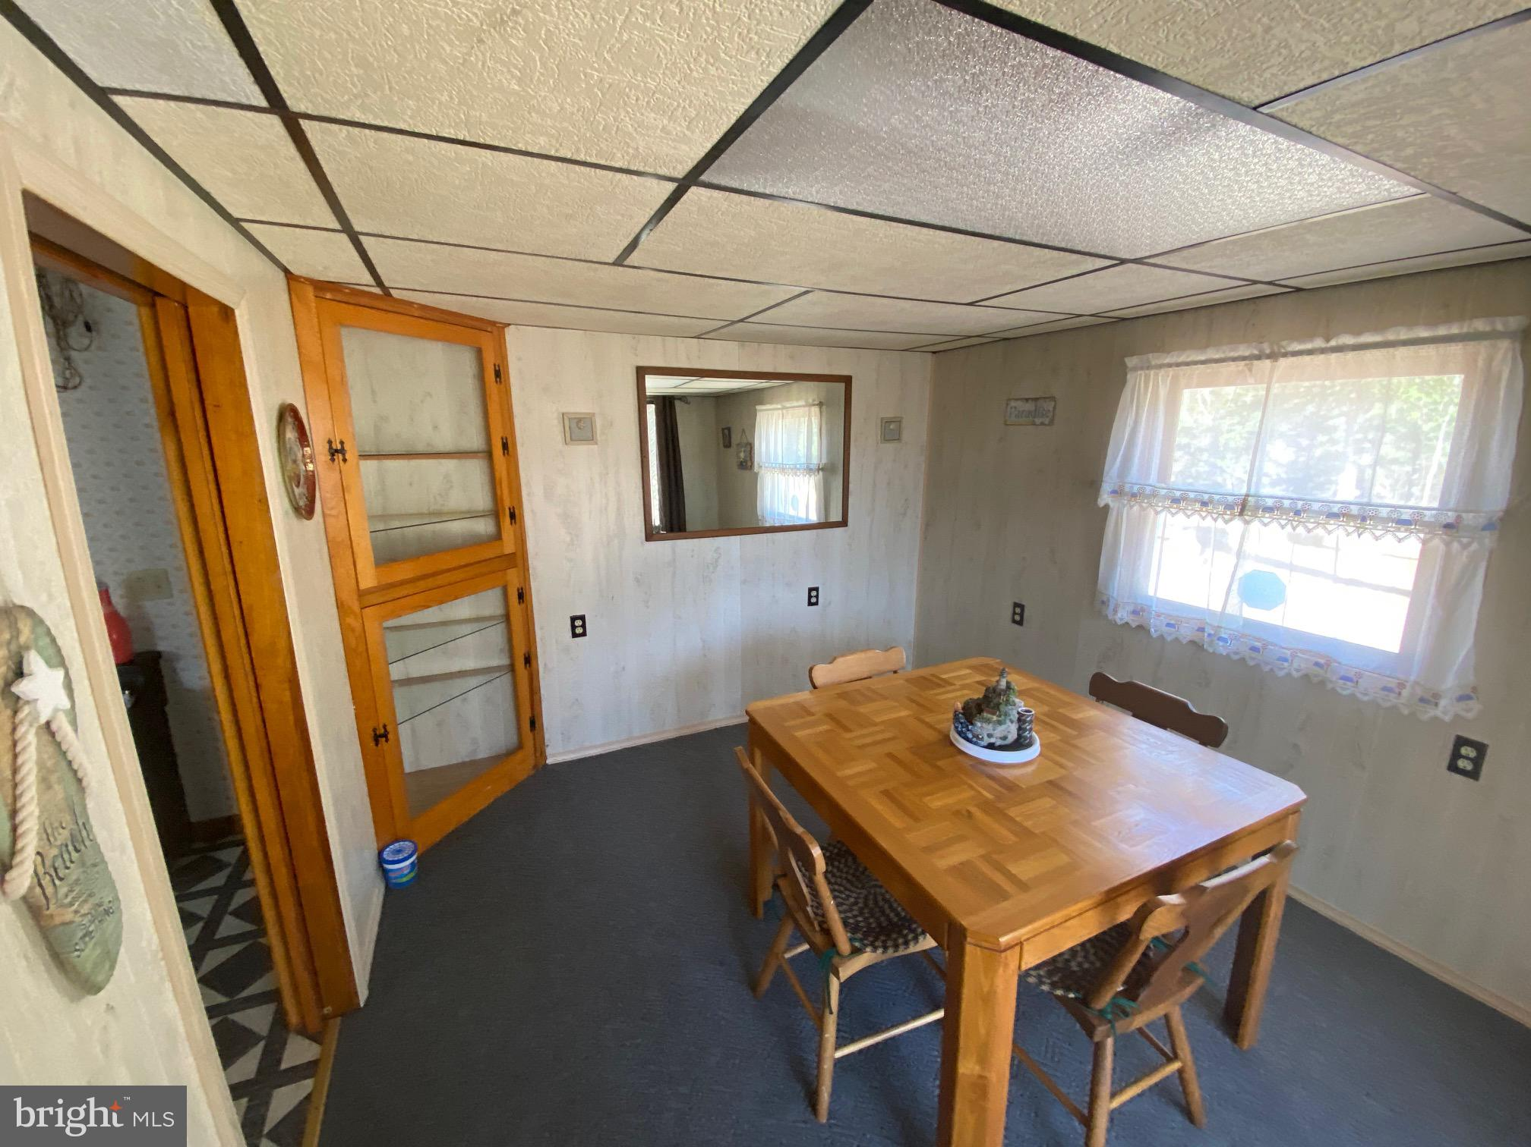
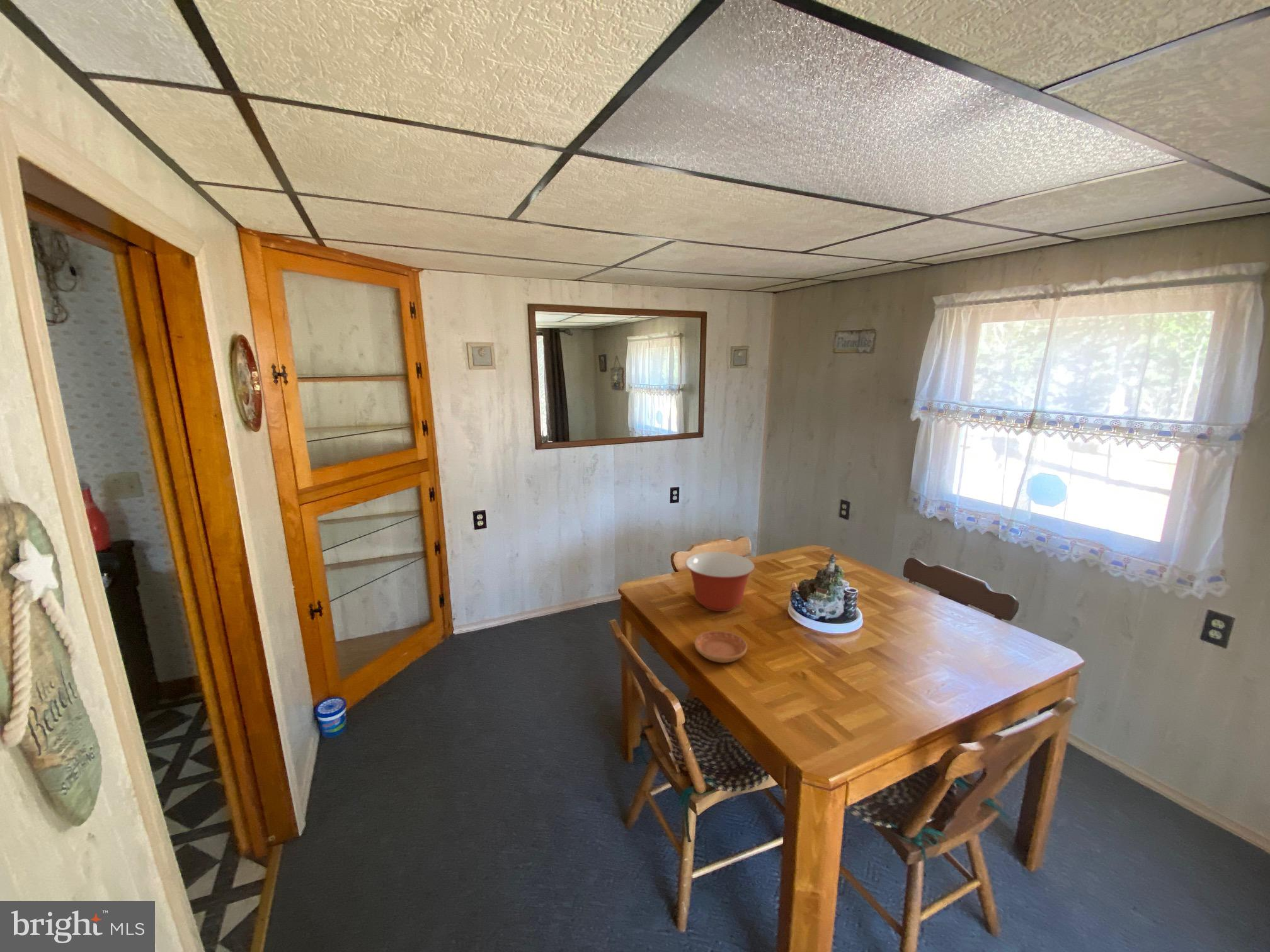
+ mixing bowl (719, 584)
+ saucer (720, 647)
